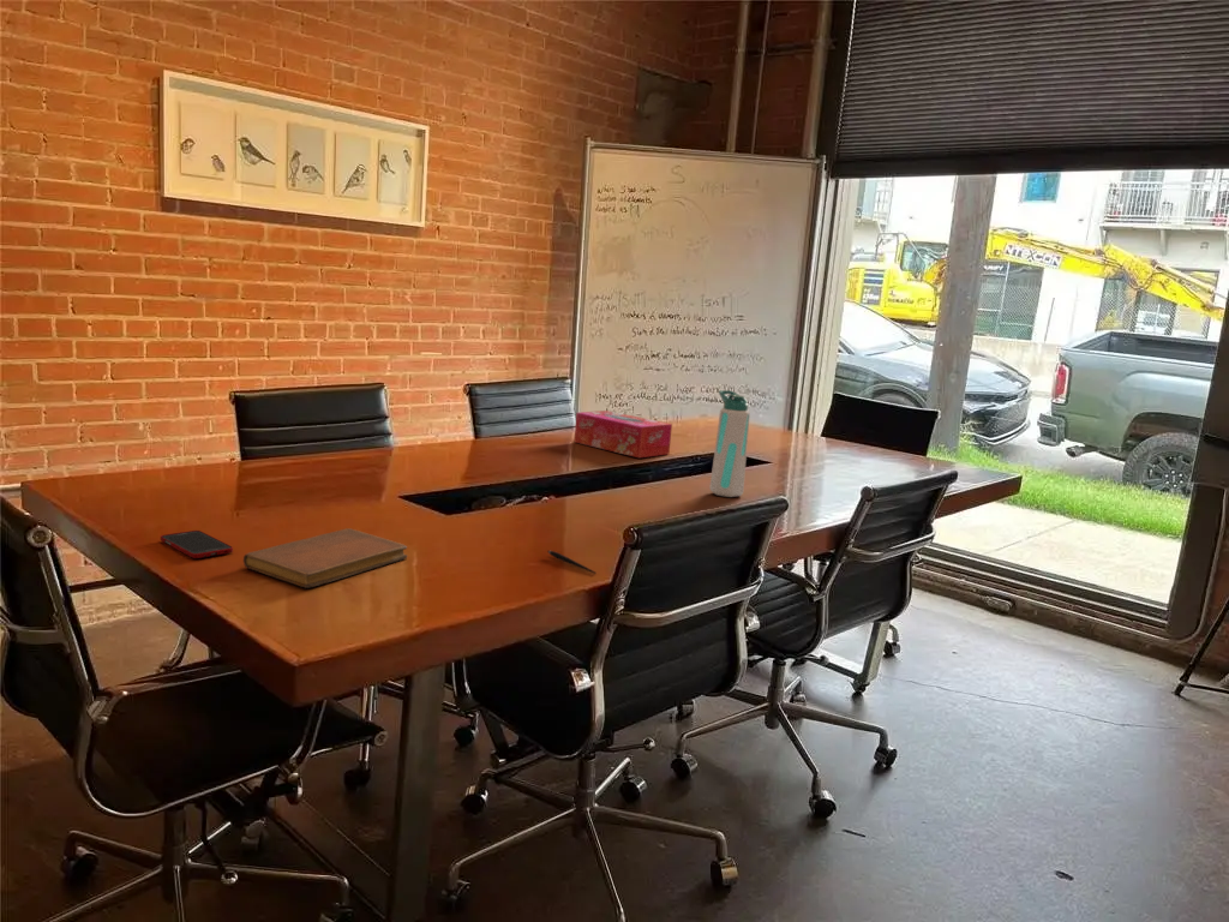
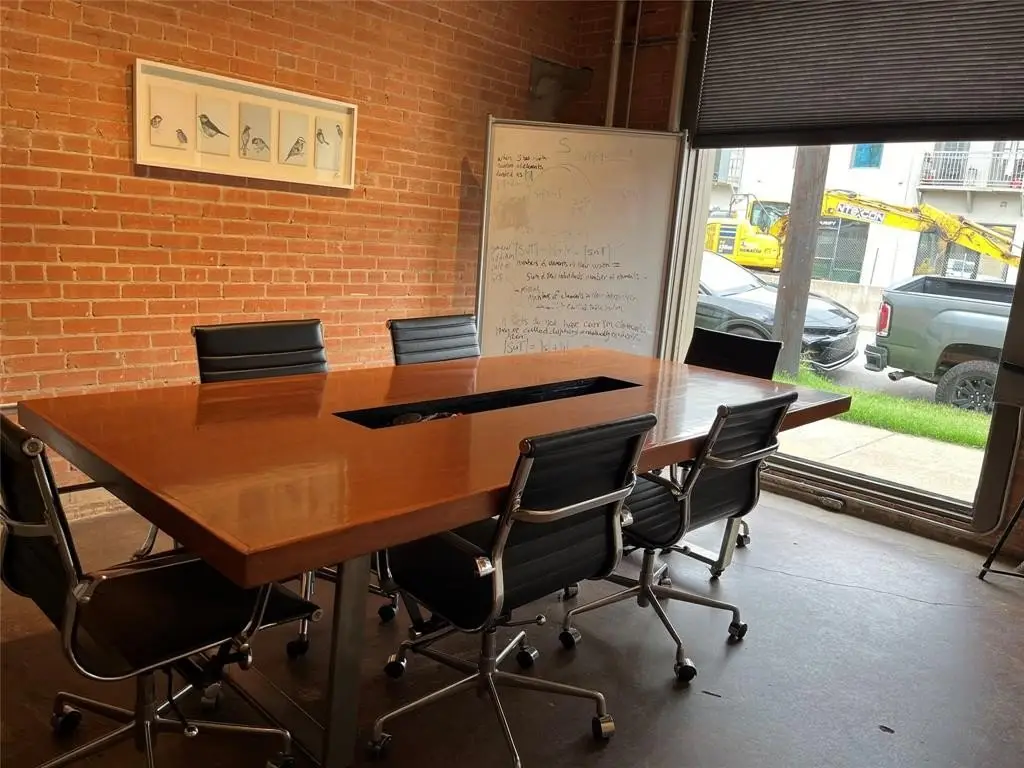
- pen (570, 561)
- water bottle (729, 443)
- tissue box (622, 432)
- notebook (328, 555)
- cell phone (196, 544)
